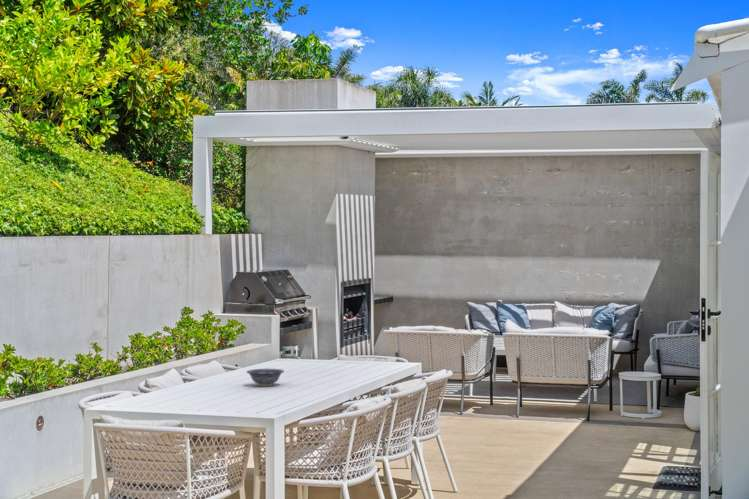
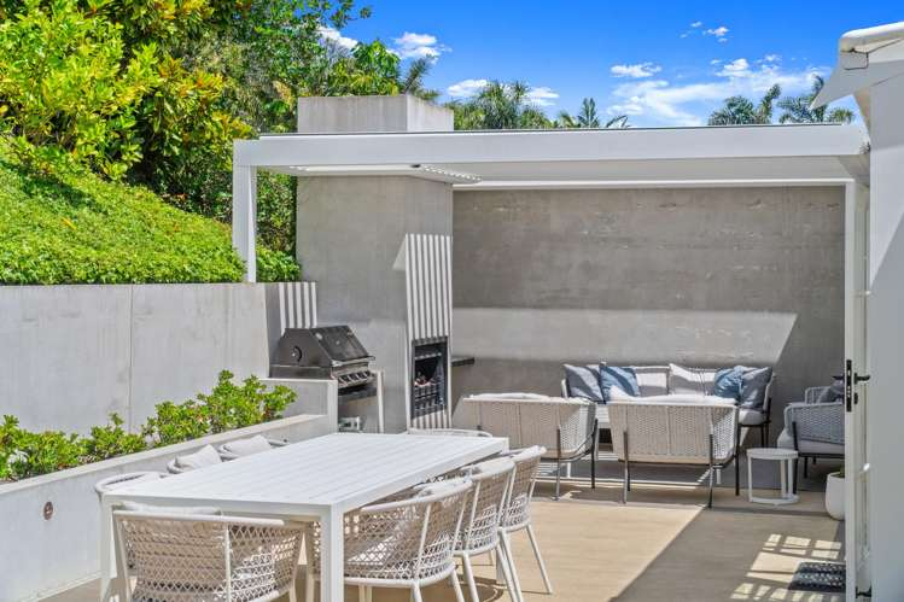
- decorative bowl (265, 378)
